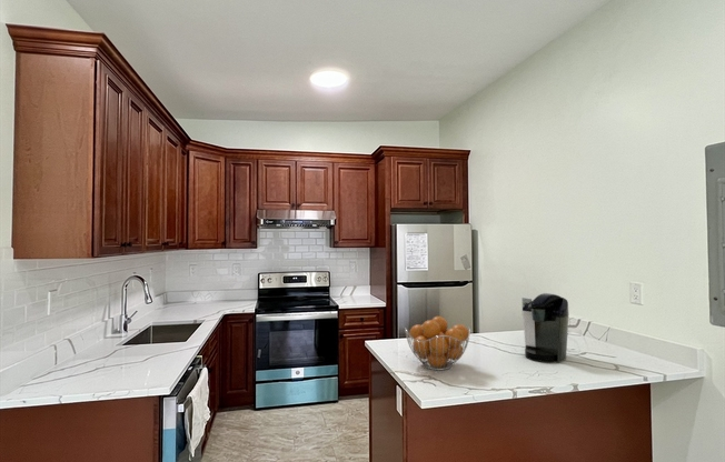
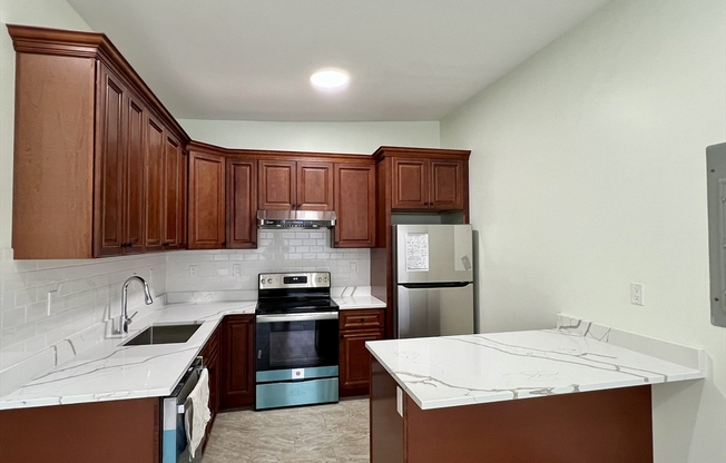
- coffee maker (535, 322)
- fruit basket (437, 342)
